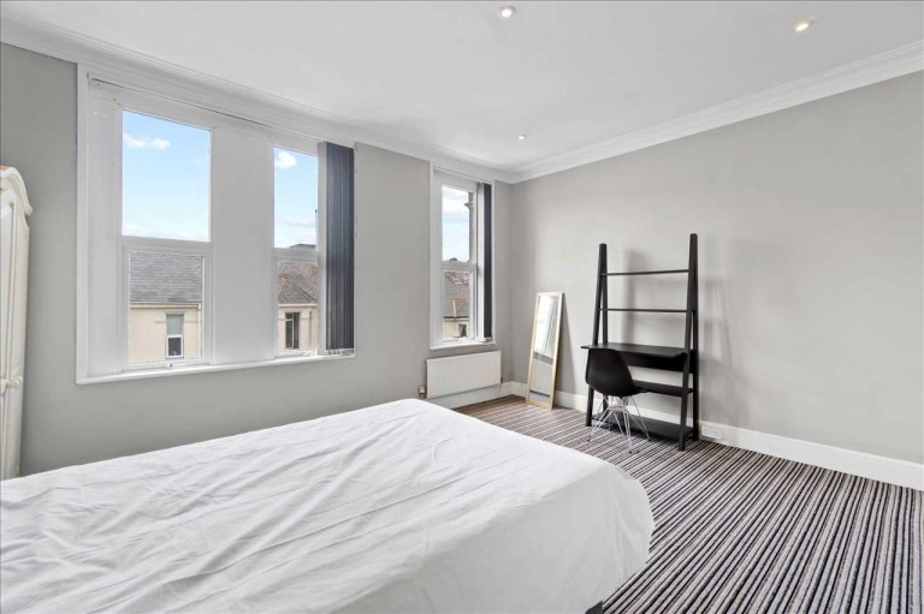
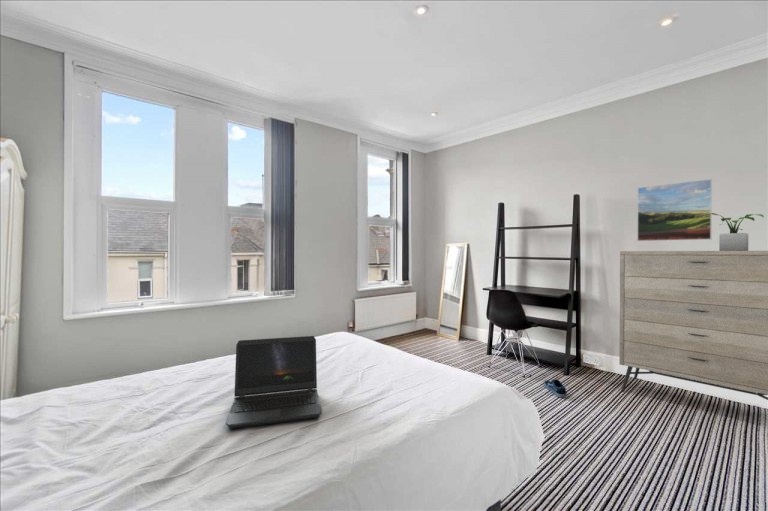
+ potted plant (730, 231)
+ laptop computer (276, 377)
+ shoe (555, 384)
+ dresser (701, 326)
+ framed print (672, 212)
